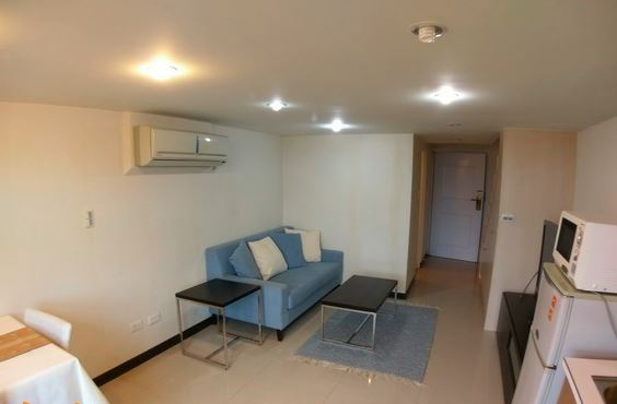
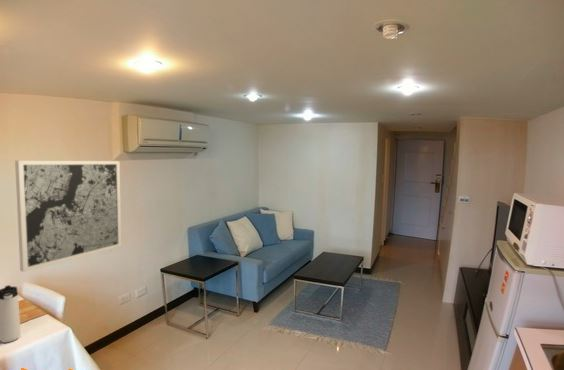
+ thermos bottle (9, 314)
+ wall art (75, 209)
